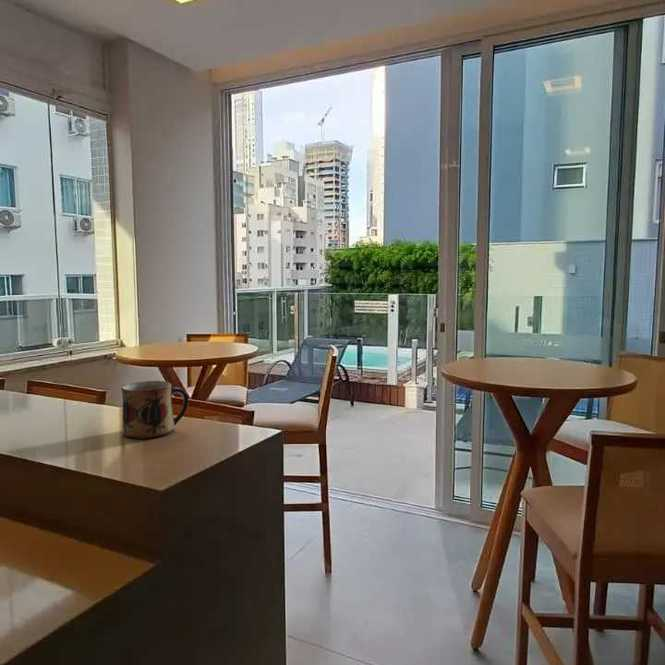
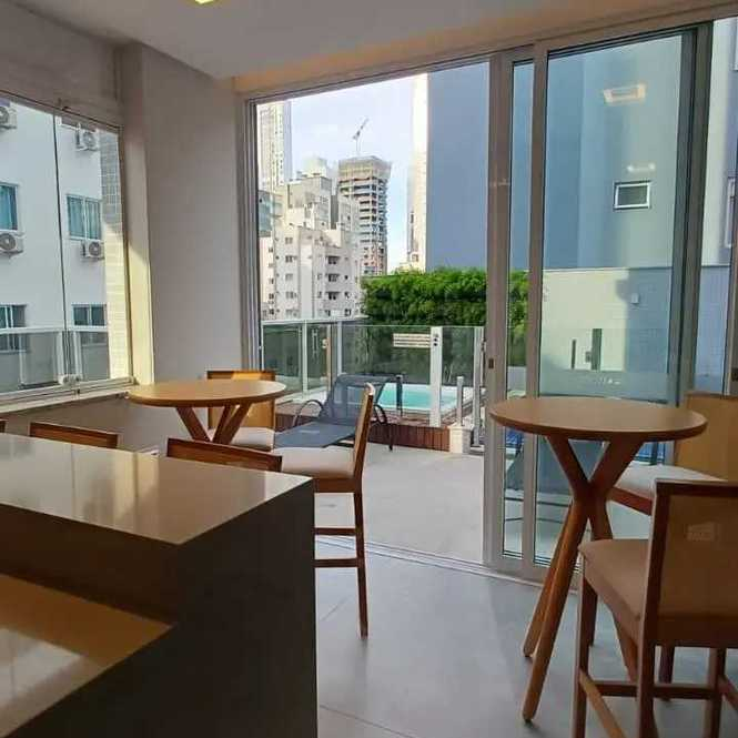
- mug (151, 407)
